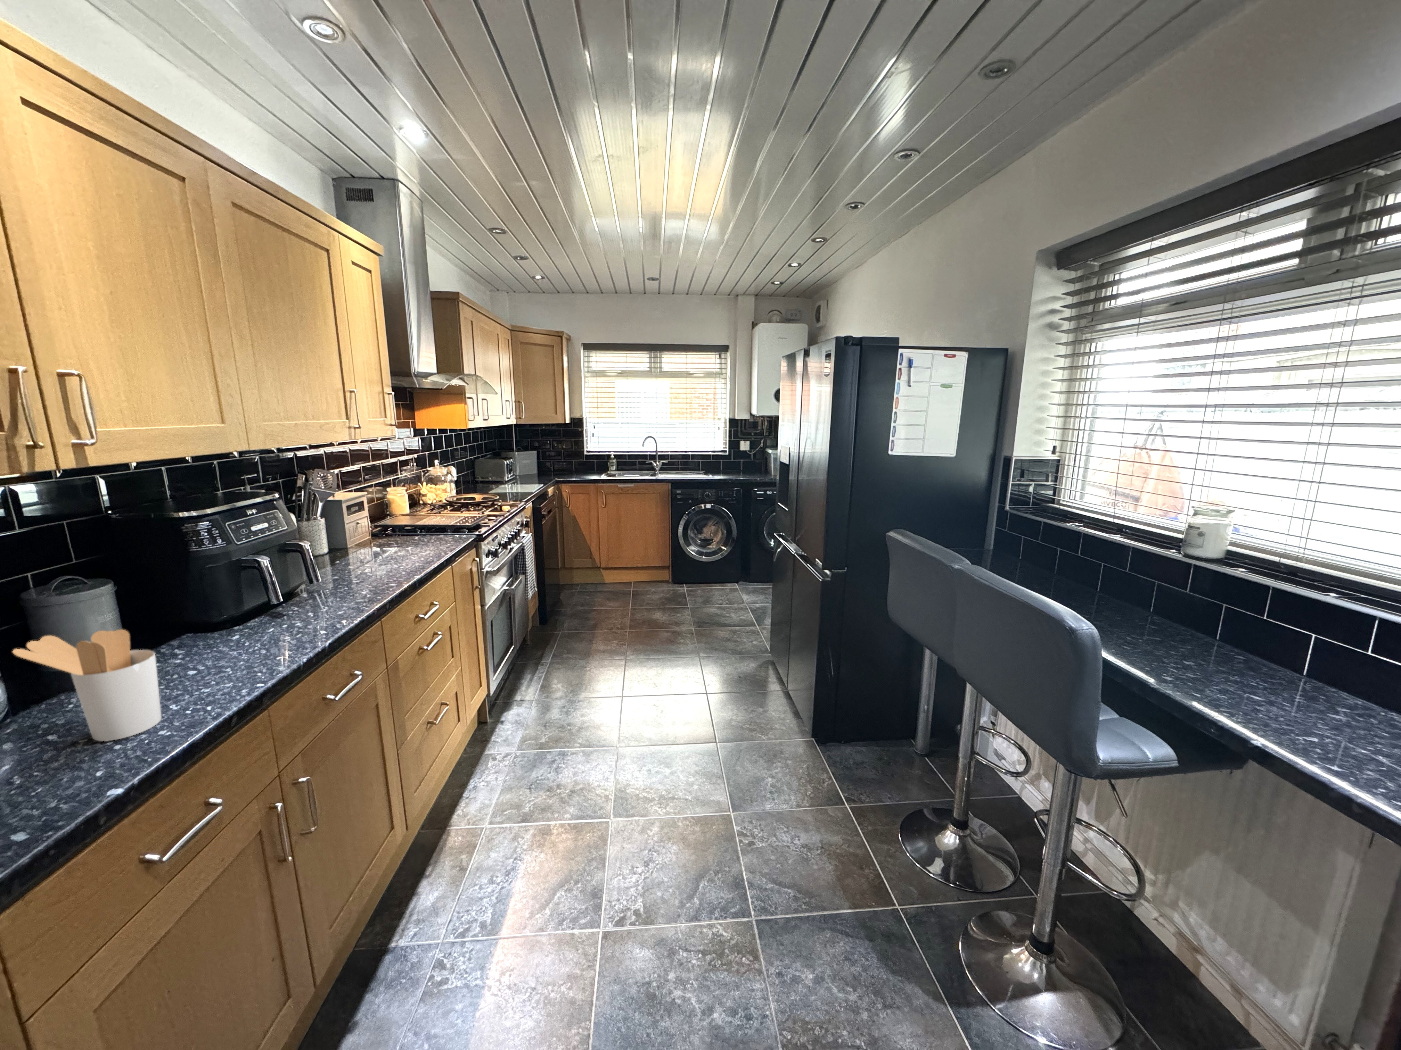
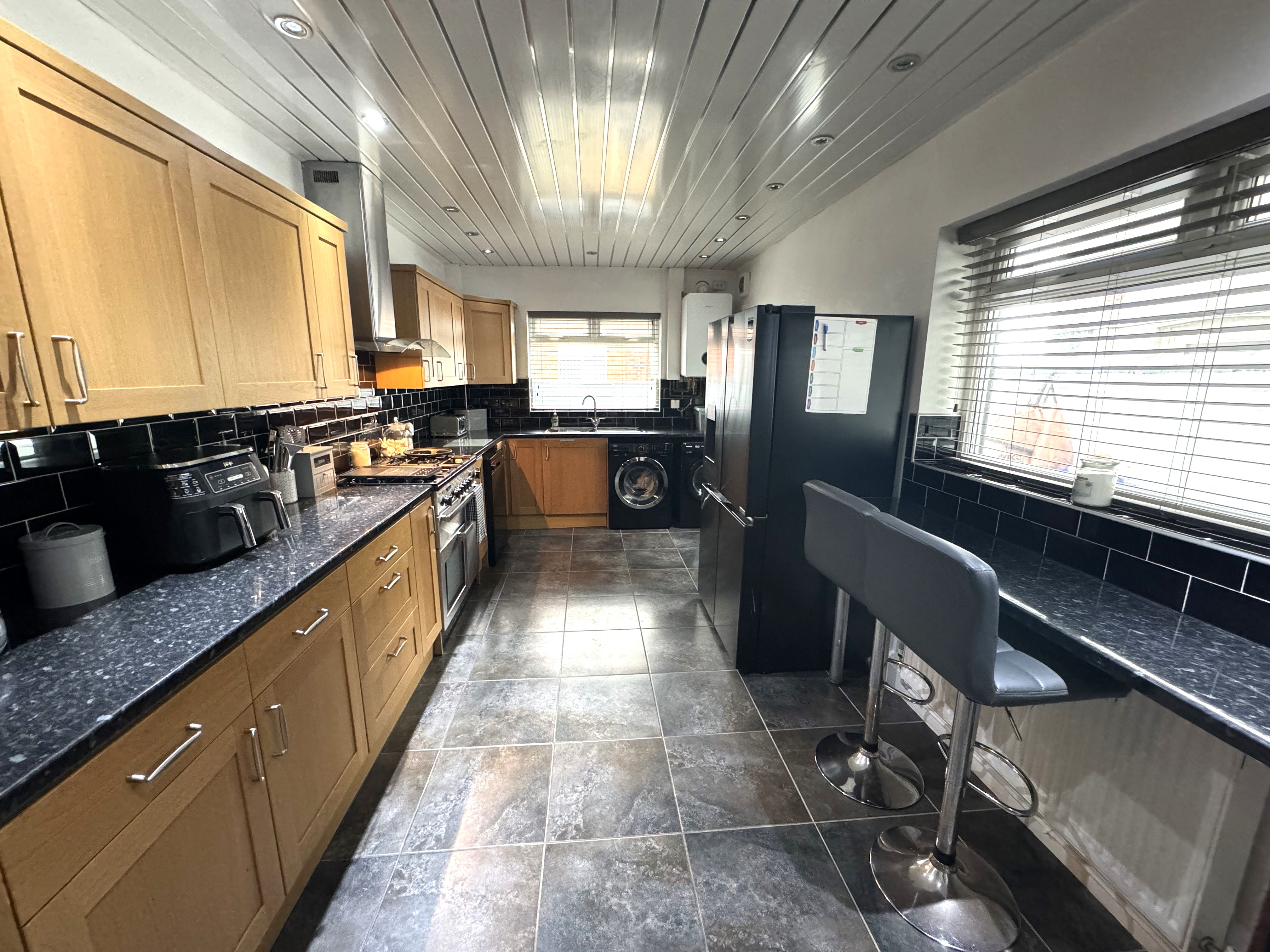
- utensil holder (96, 682)
